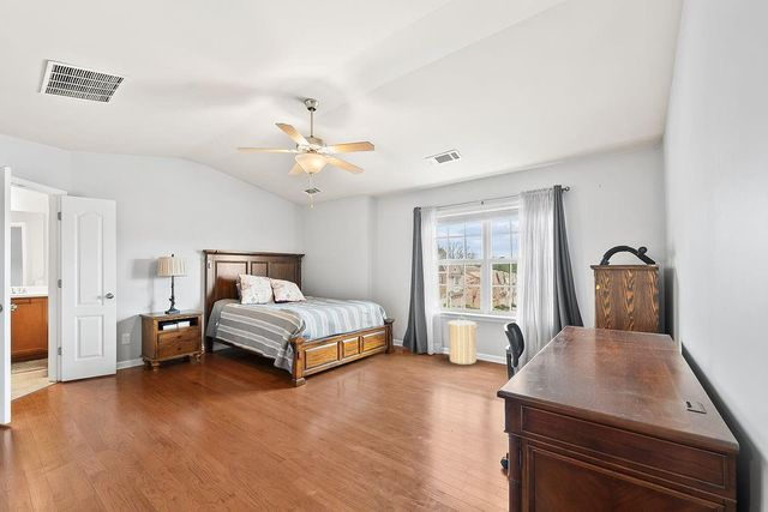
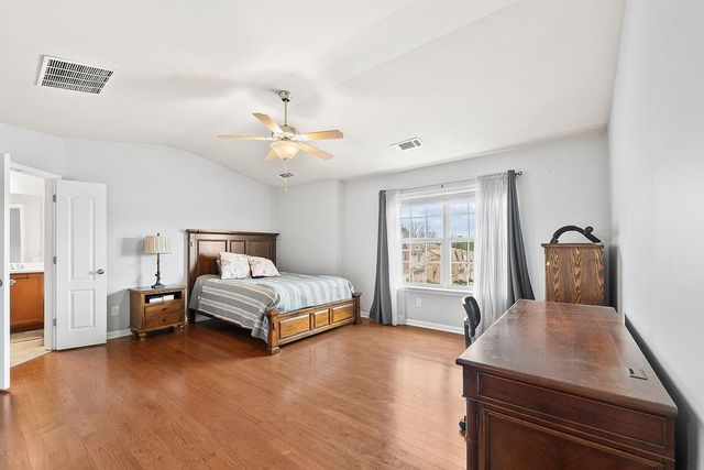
- laundry hamper (462, 338)
